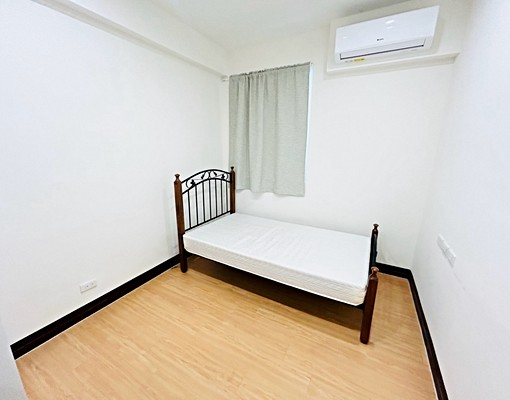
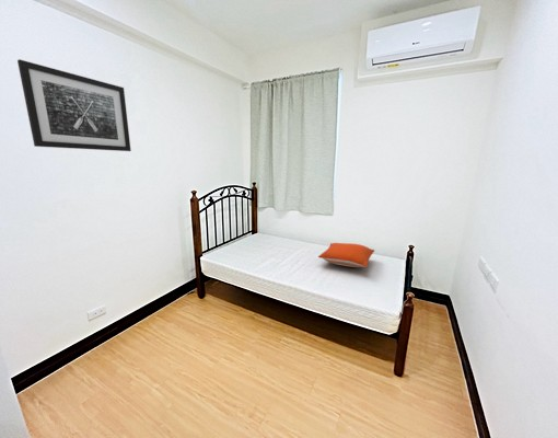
+ wall art (83, 113)
+ pillow (347, 253)
